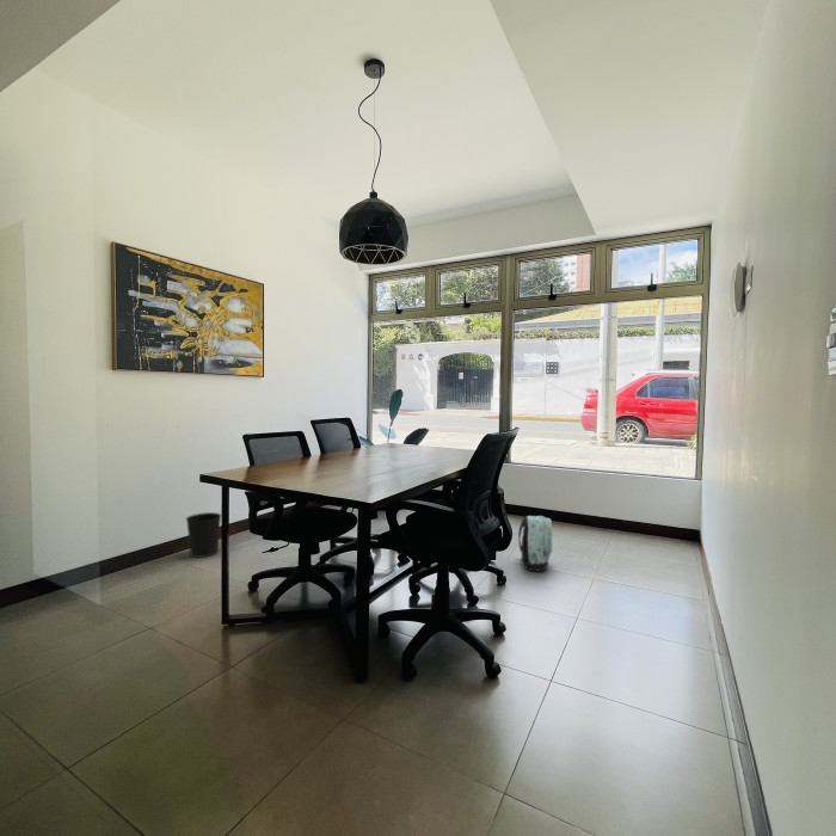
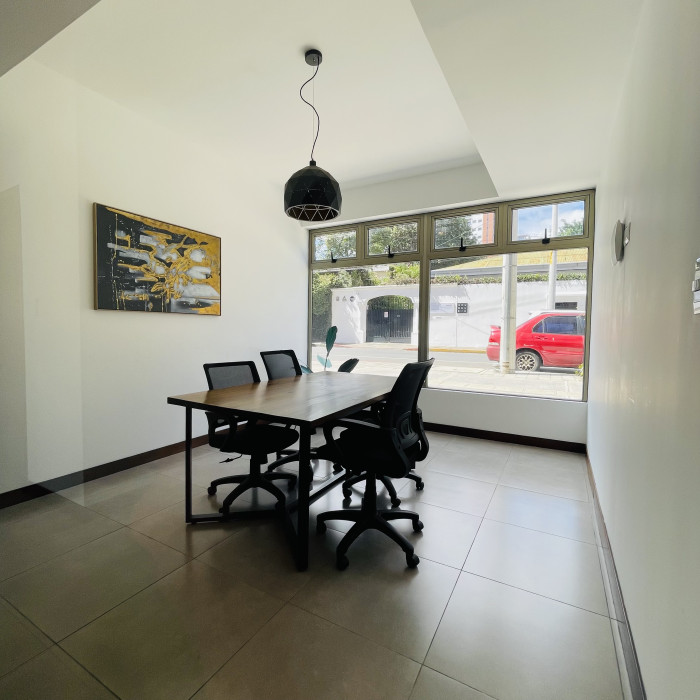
- wastebasket (204, 534)
- backpack (536, 540)
